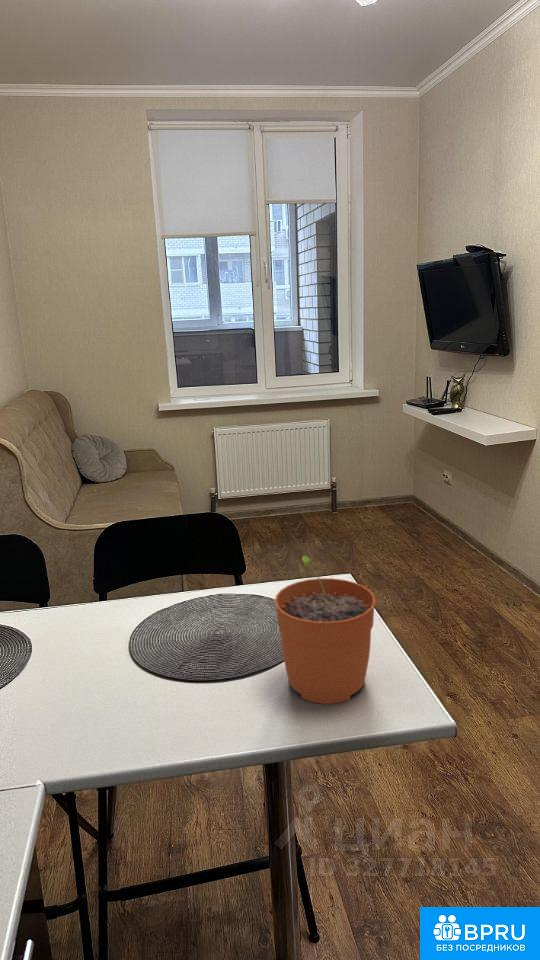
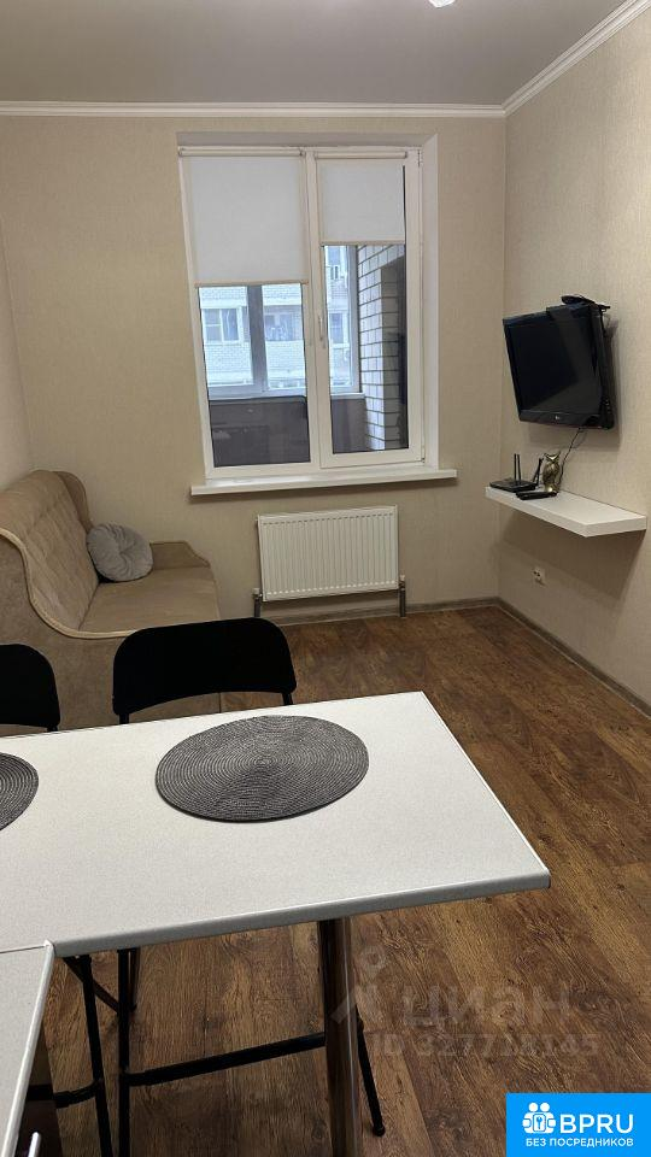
- plant pot (325, 619)
